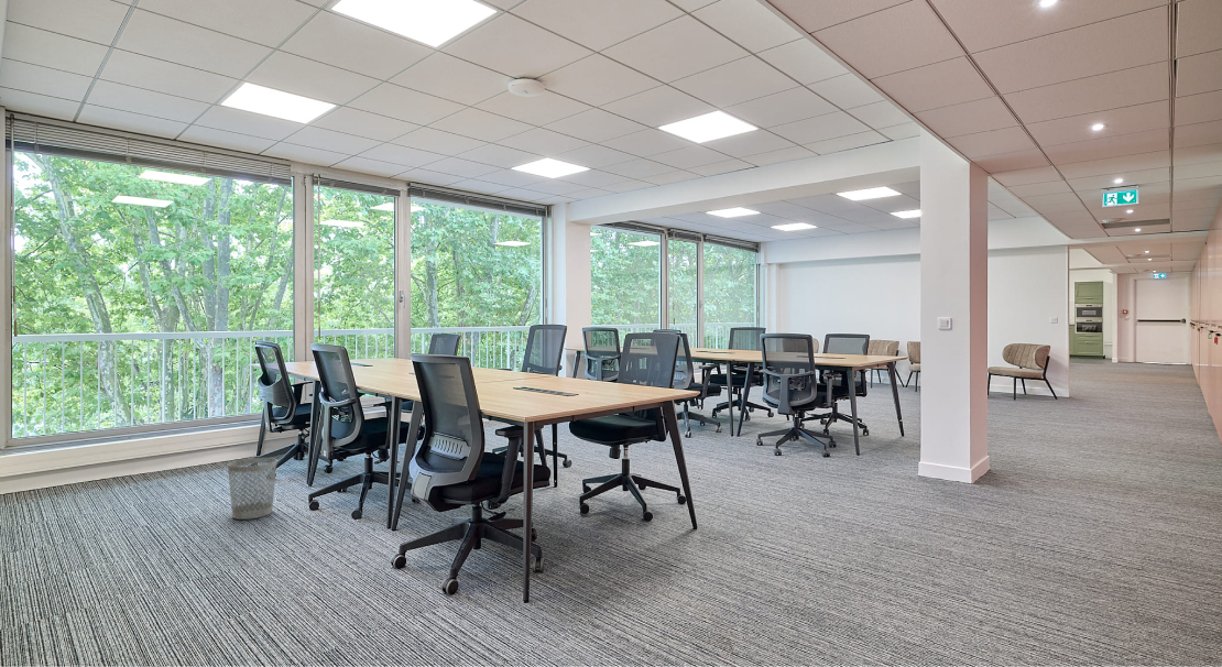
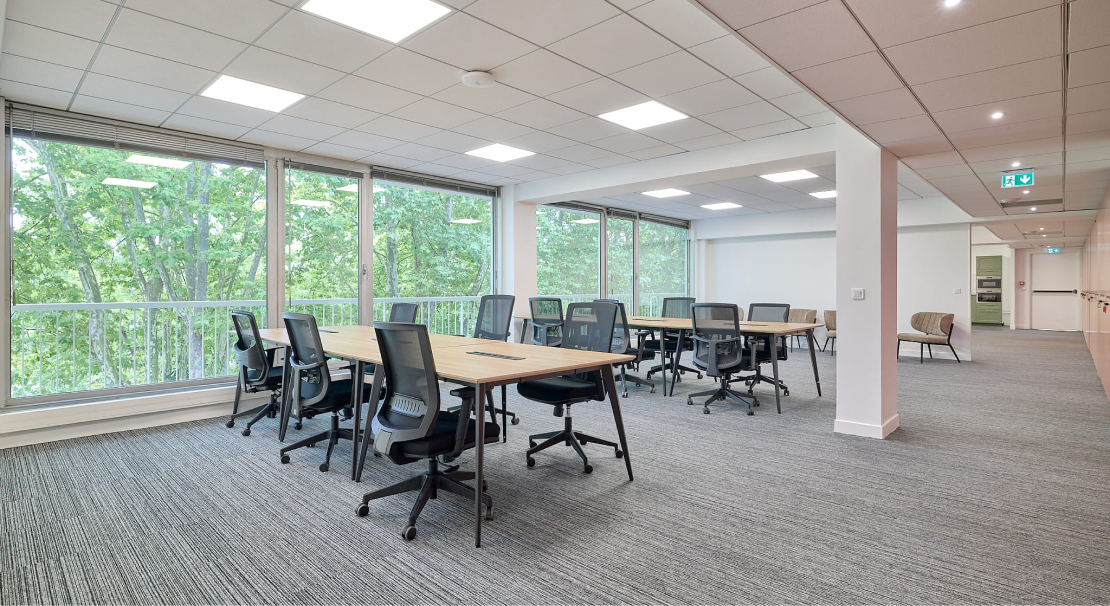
- wastebasket (252, 488)
